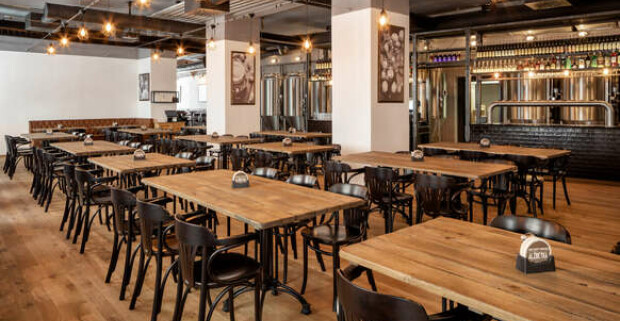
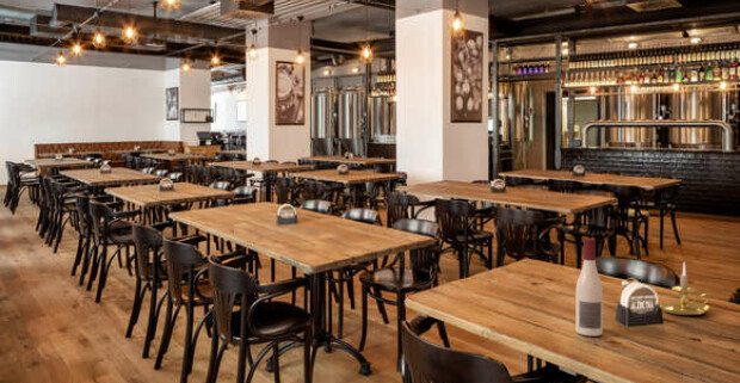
+ candle holder (686, 285)
+ alcohol (588, 285)
